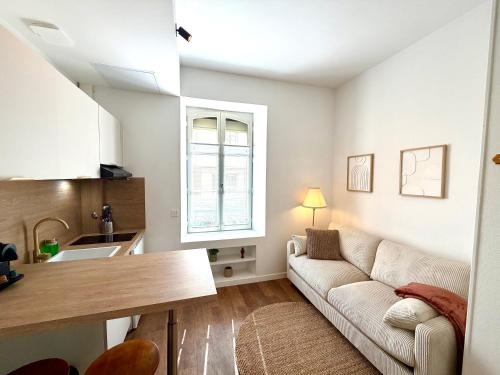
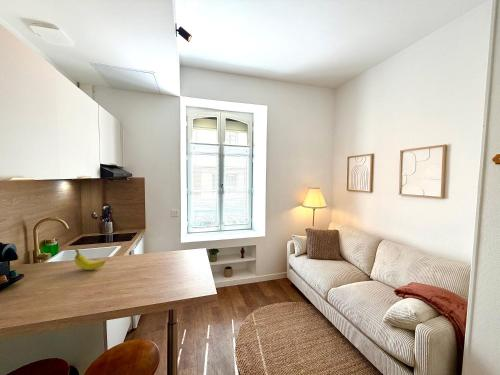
+ fruit (90, 261)
